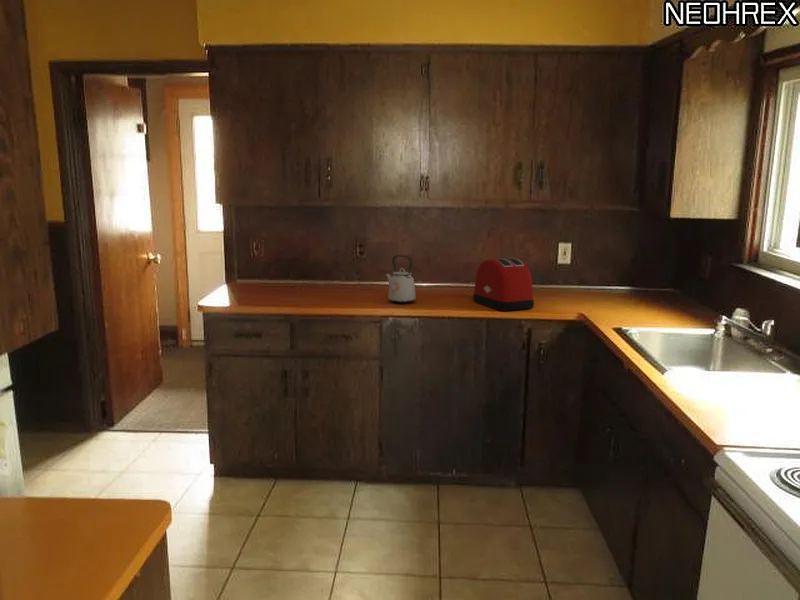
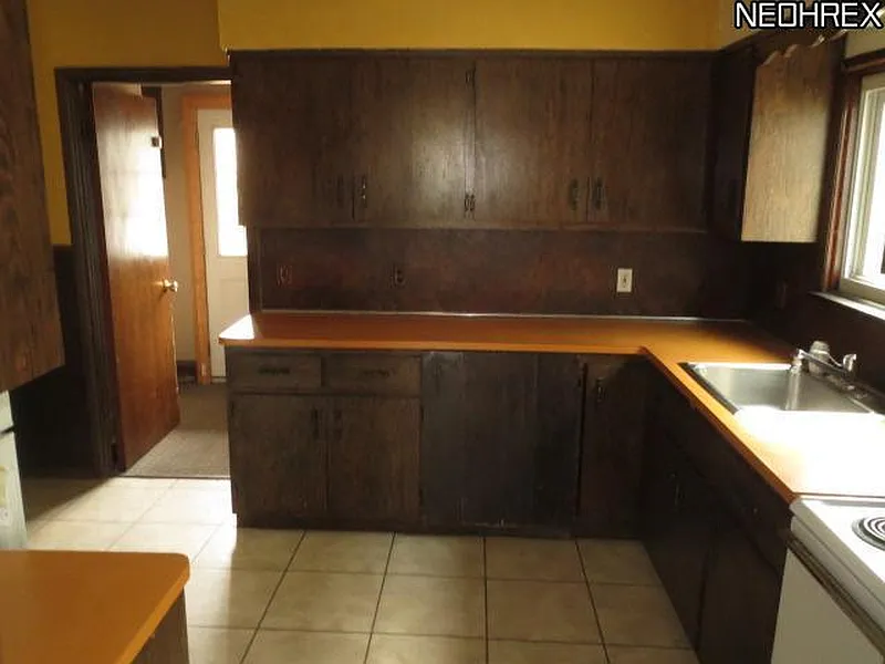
- kettle (398, 278)
- toaster (503, 281)
